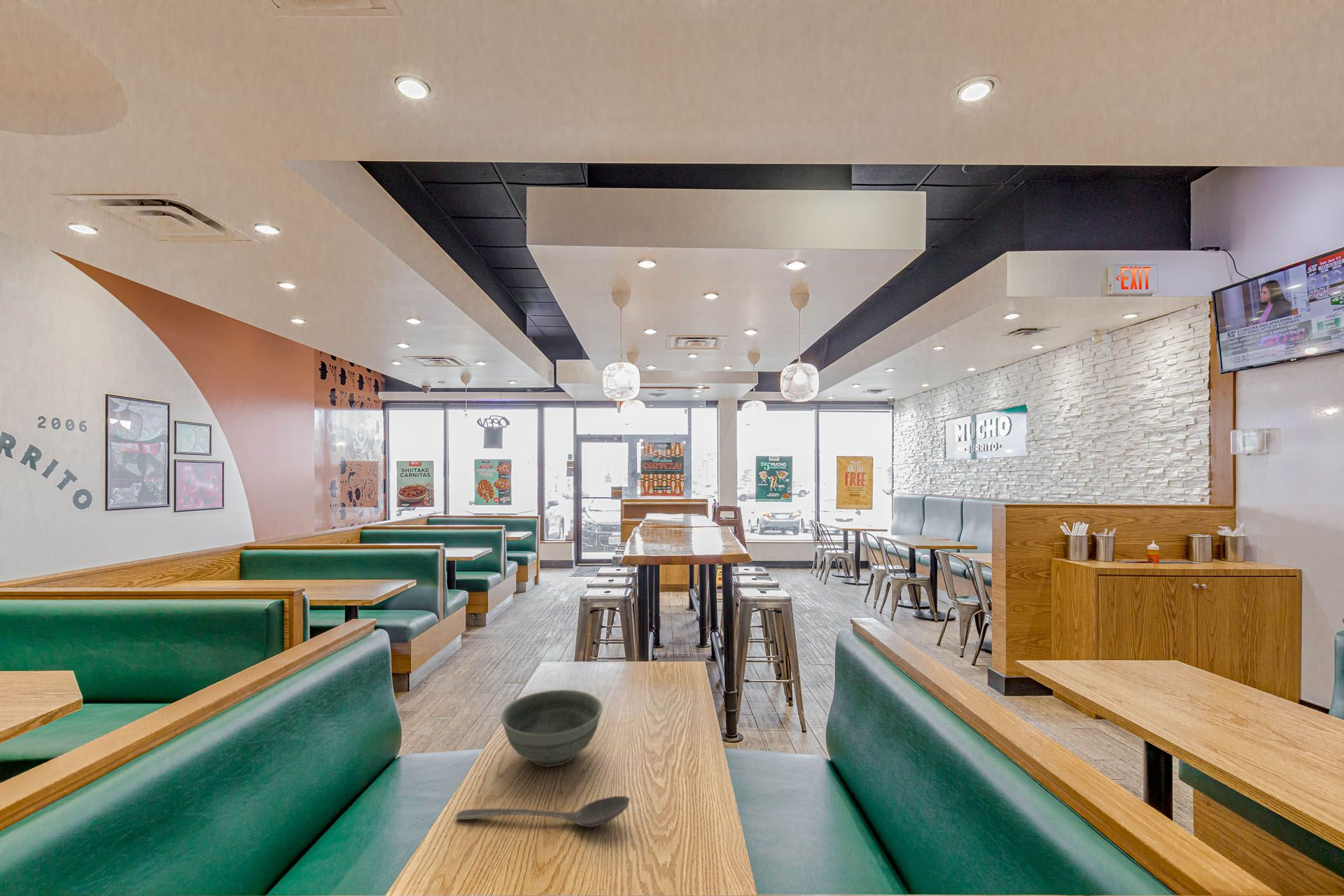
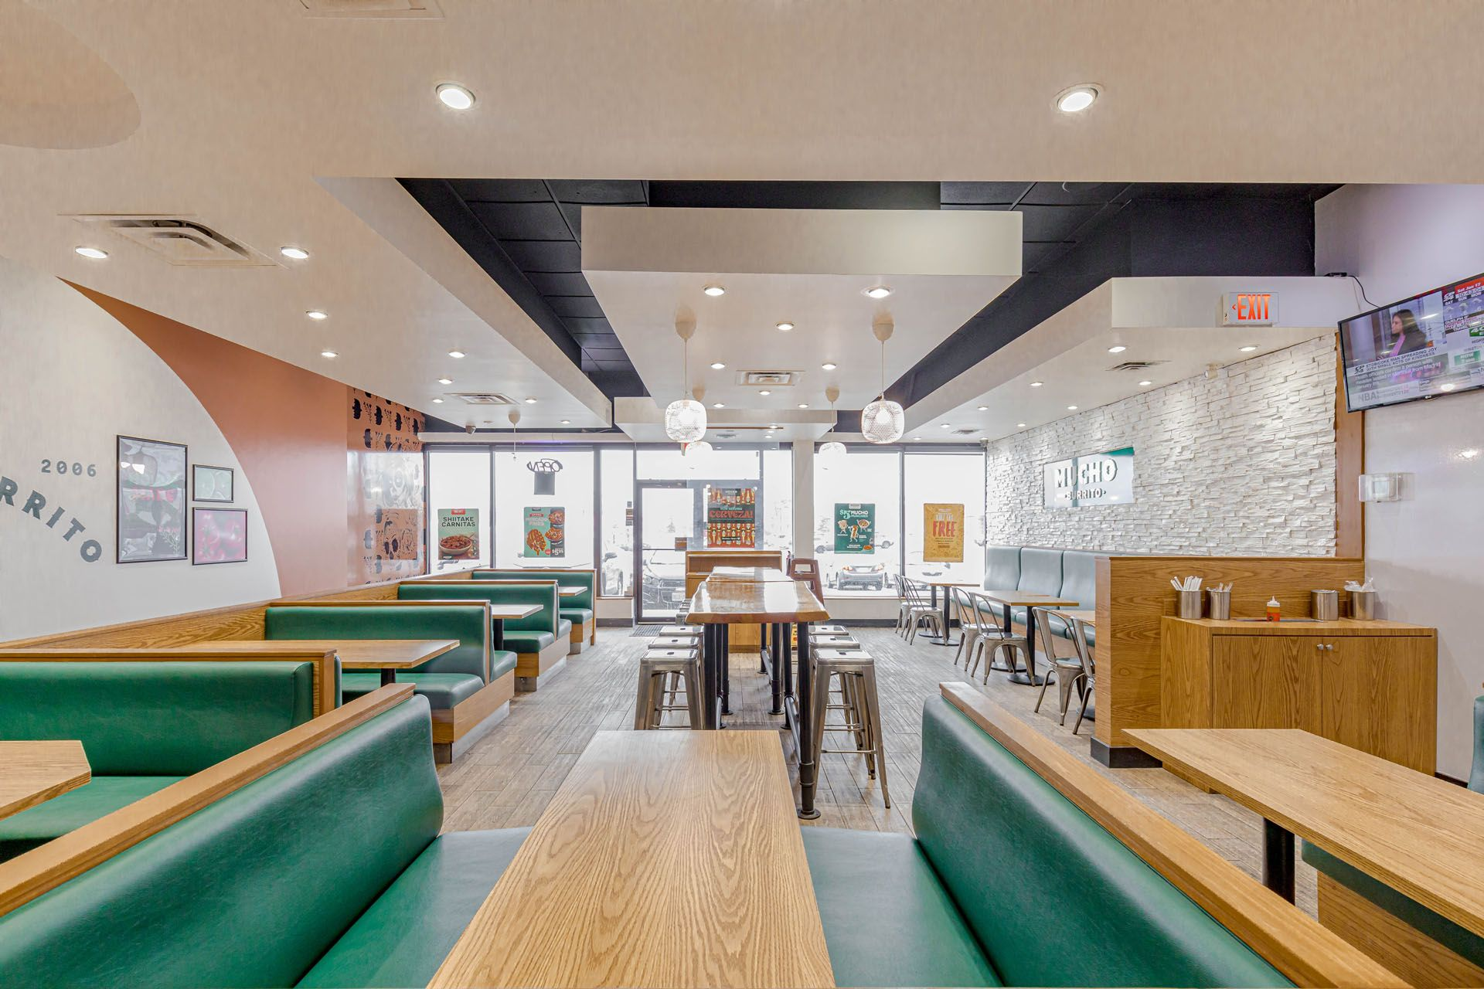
- bowl (552, 732)
- stirrer (542, 811)
